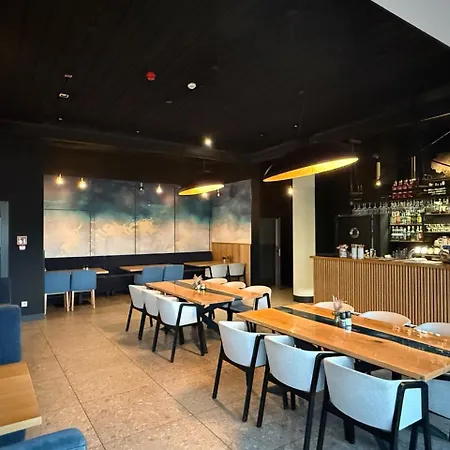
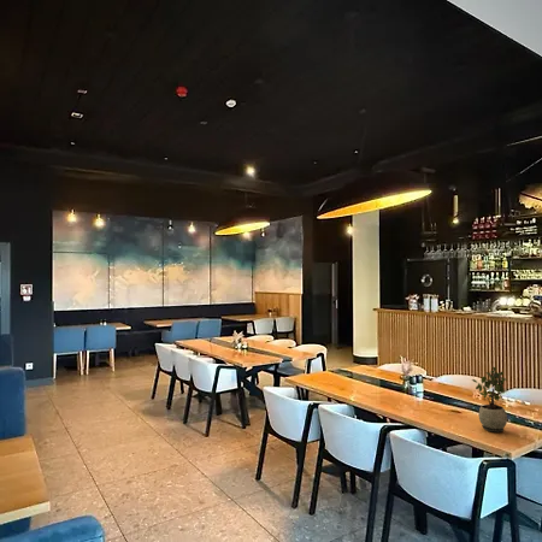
+ potted plant (489, 396)
